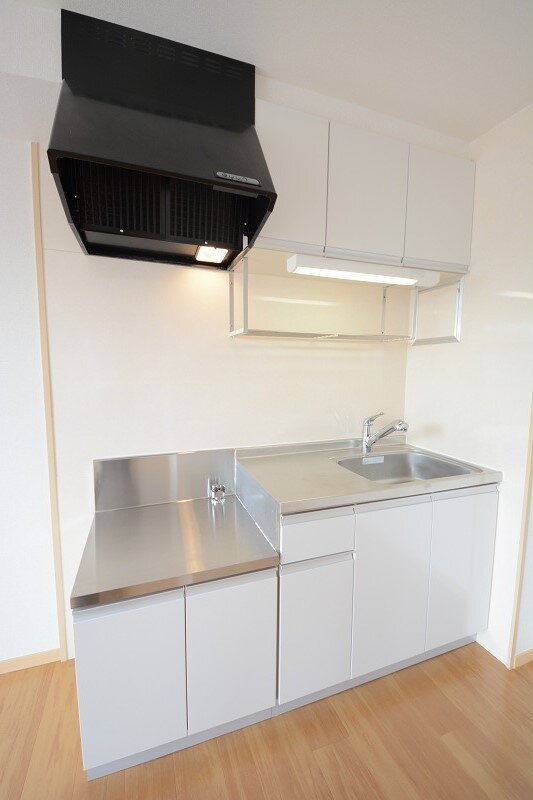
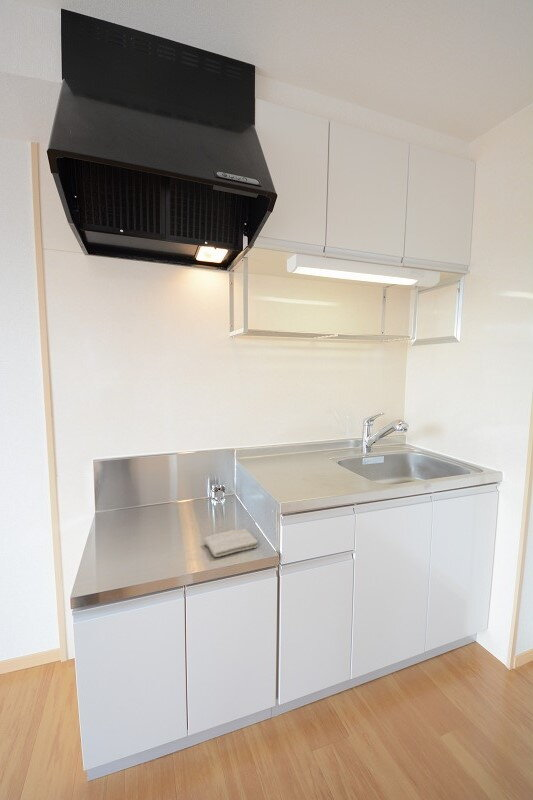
+ washcloth (231, 541)
